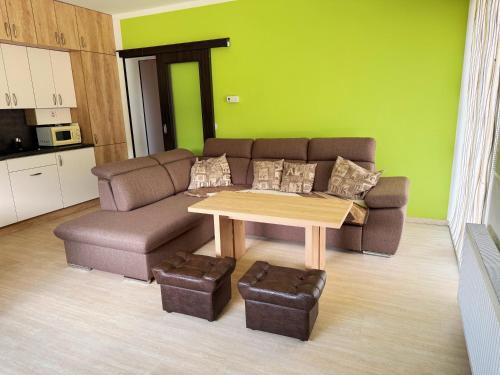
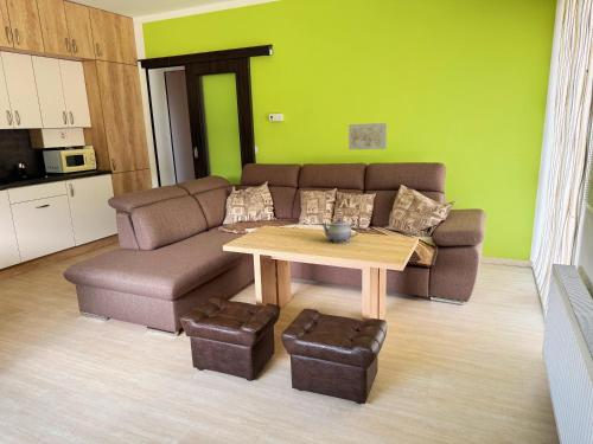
+ teapot (339, 229)
+ wall art (366, 136)
